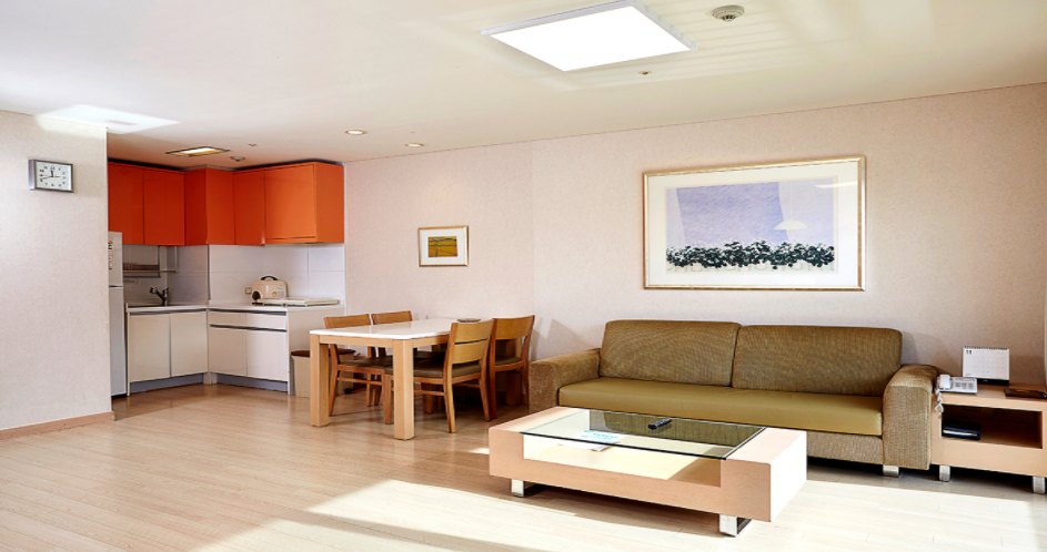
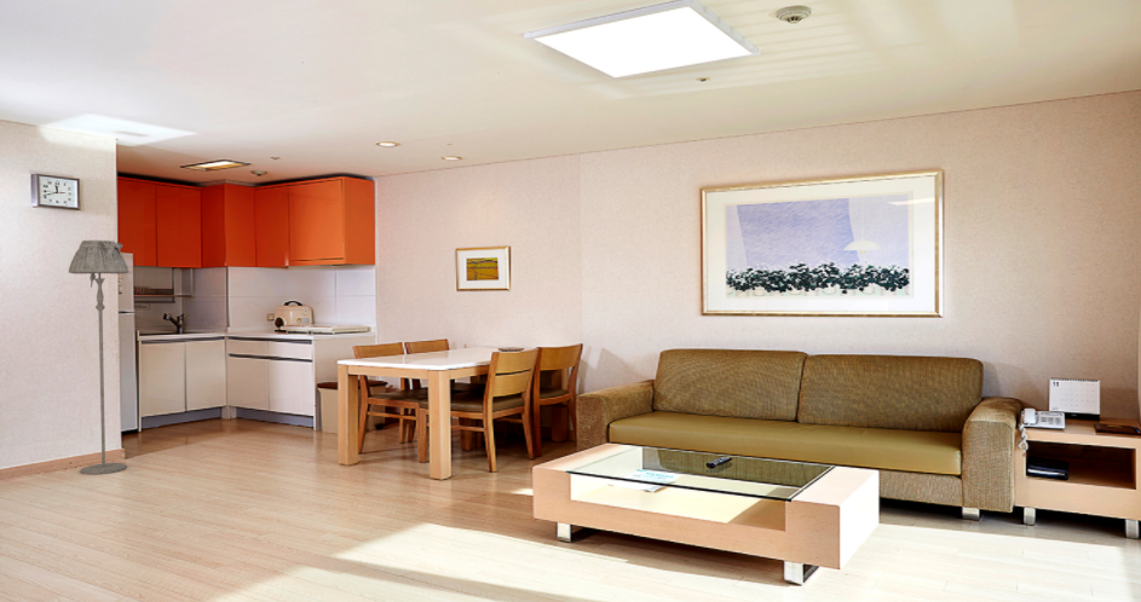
+ floor lamp (100, 355)
